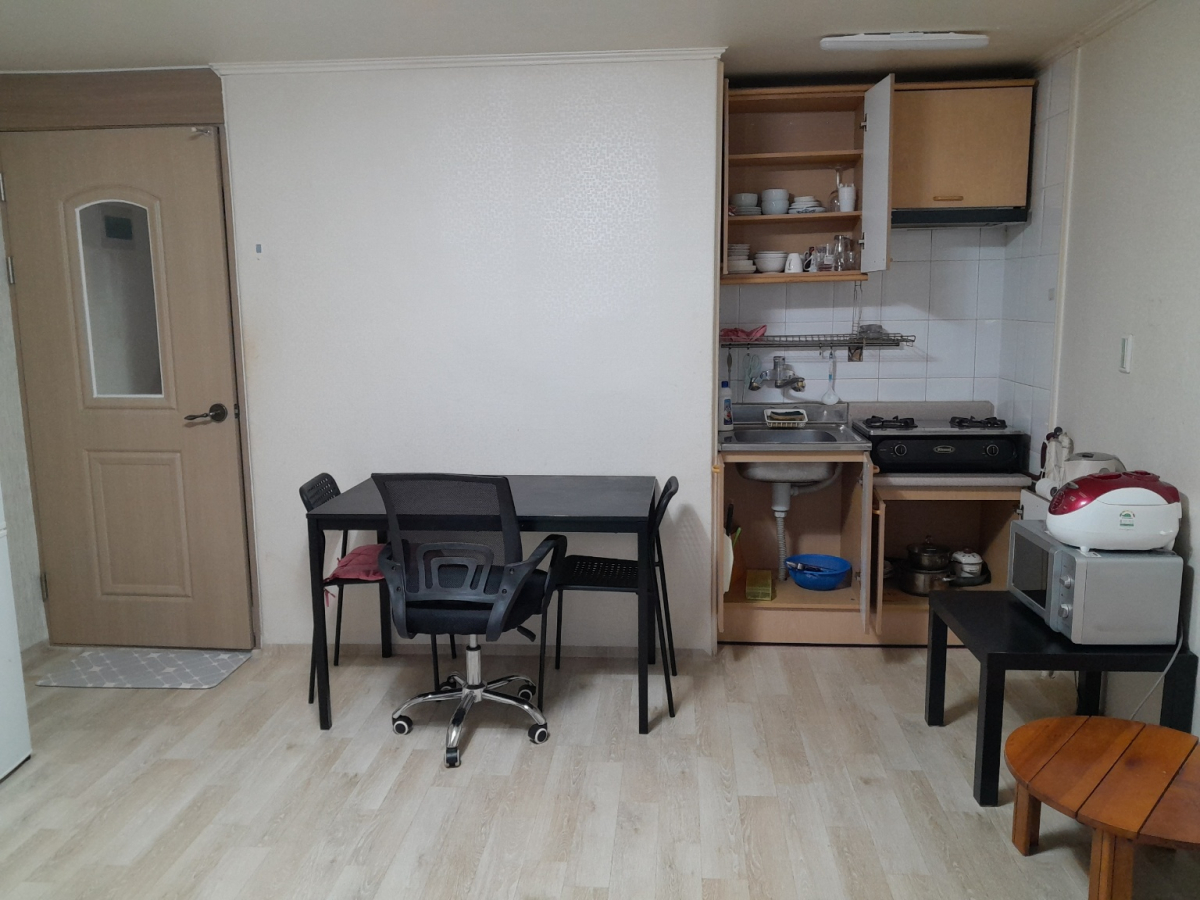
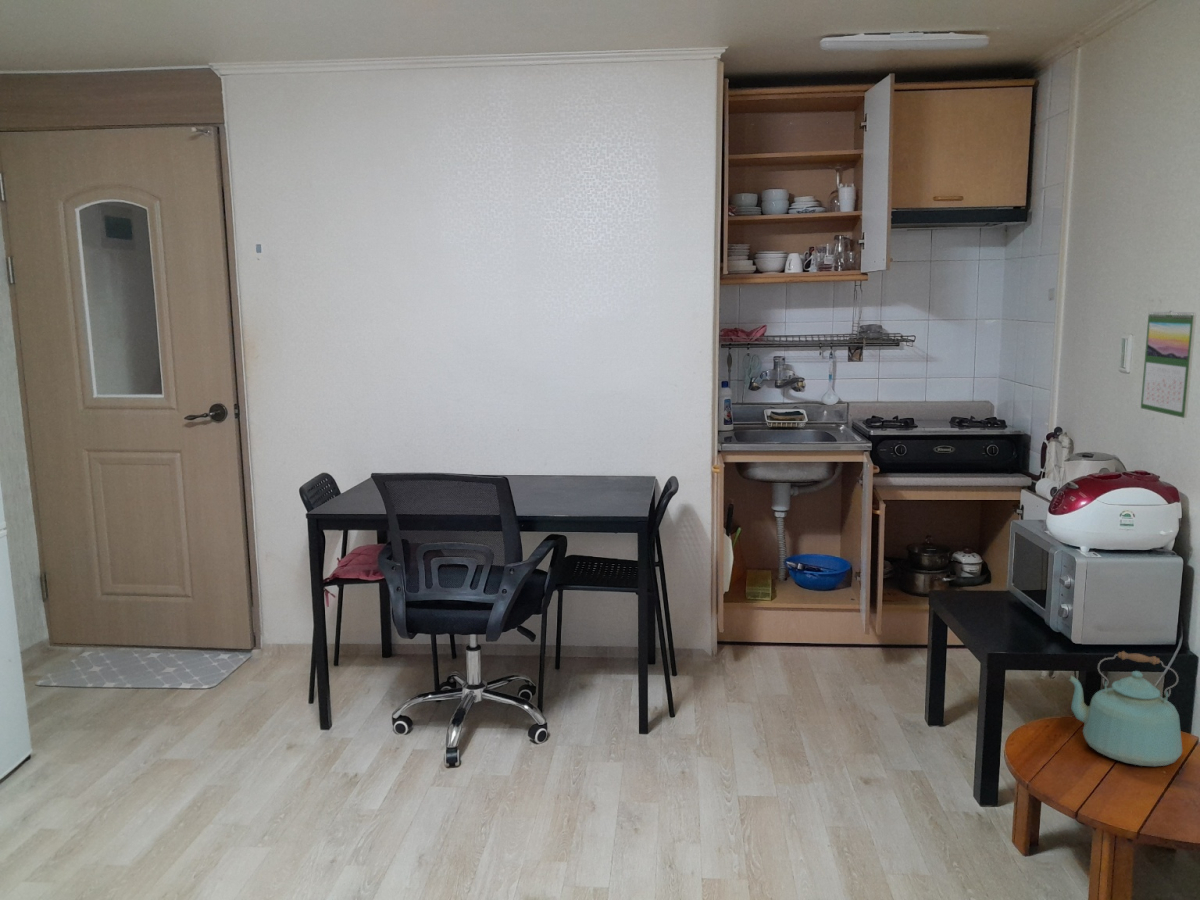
+ kettle (1124, 700)
+ calendar (1167, 361)
